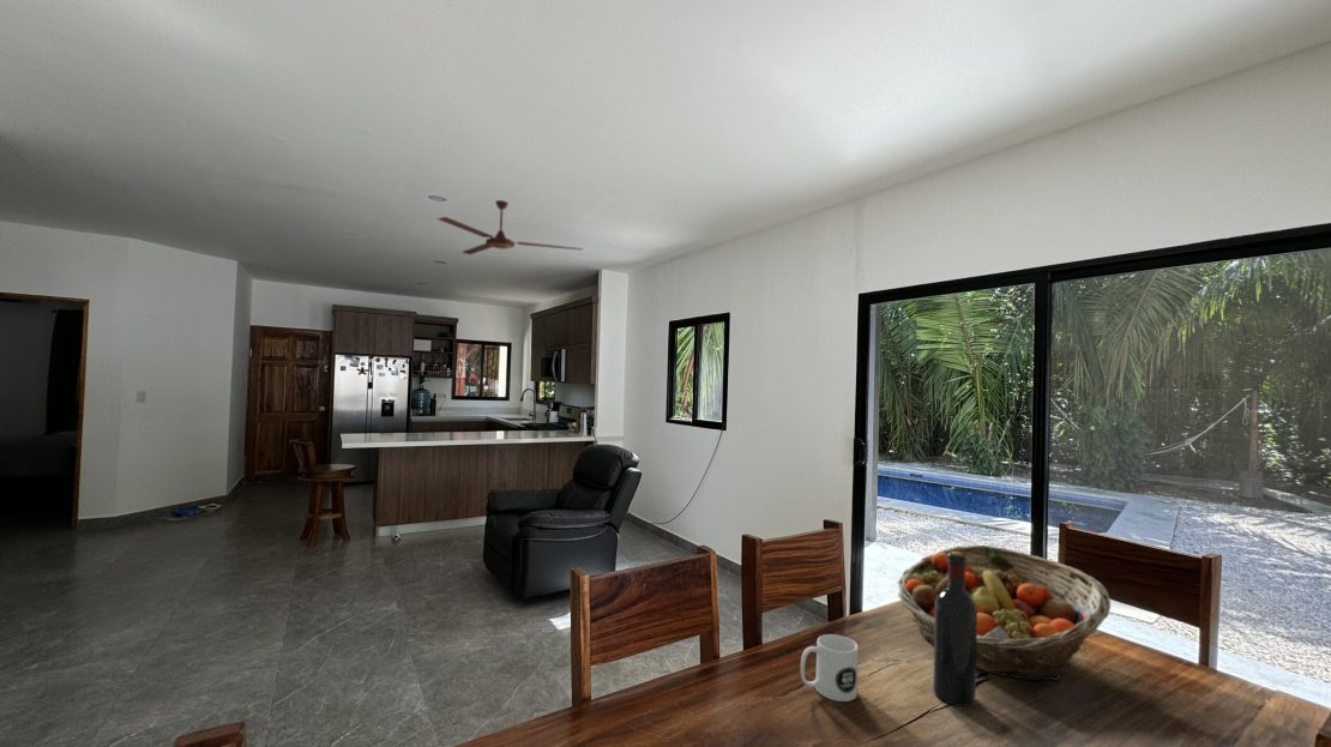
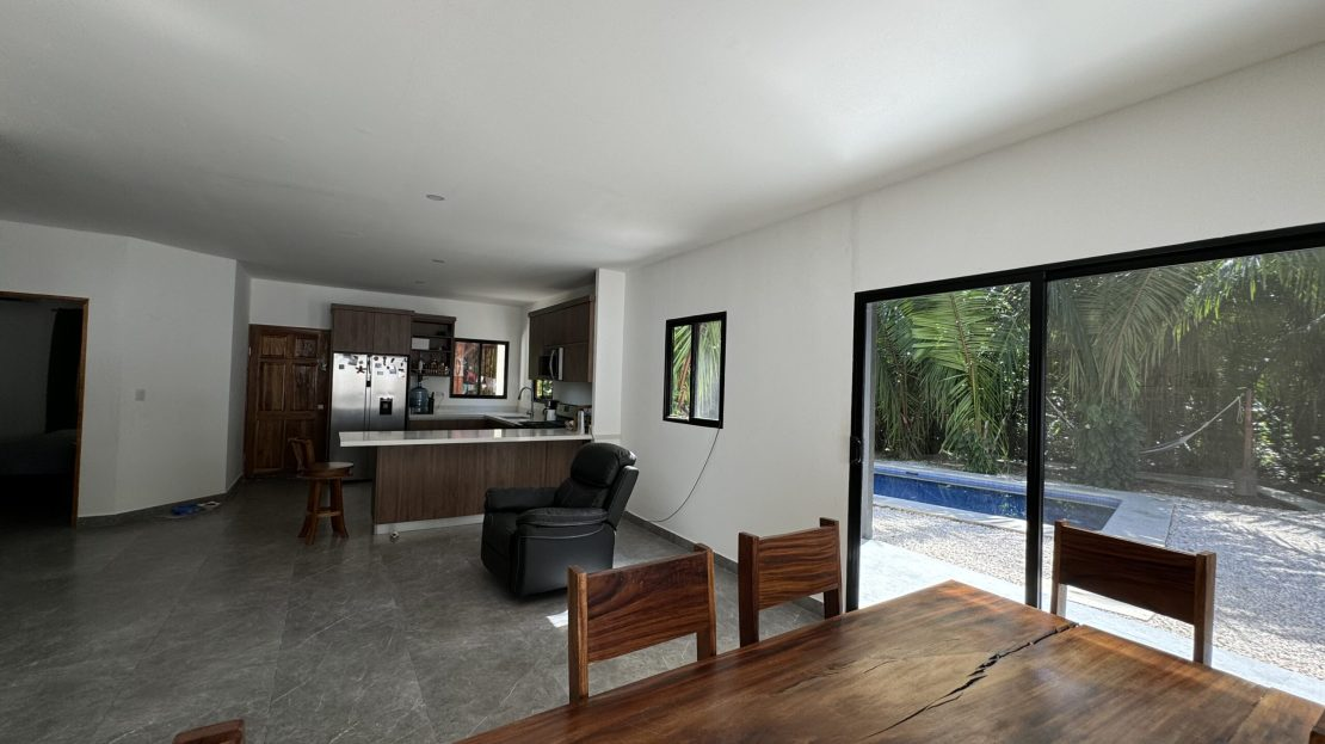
- mug (829, 667)
- fruit basket (993, 603)
- wine bottle (954, 623)
- ceiling fan (508, 239)
